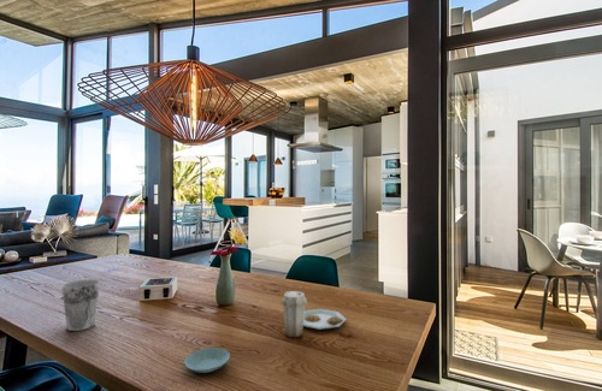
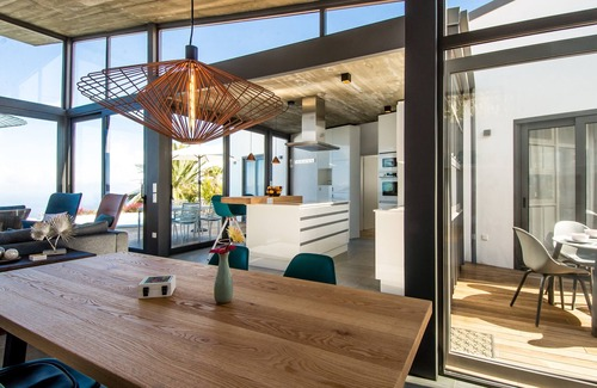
- plate (312, 309)
- cup (81, 304)
- saucer (207, 361)
